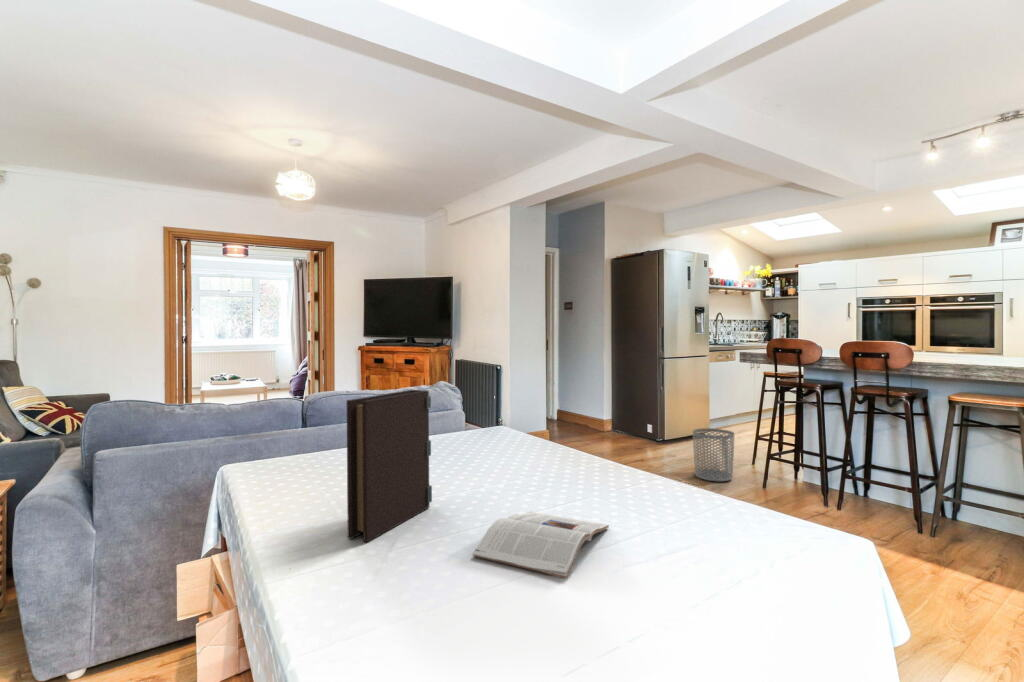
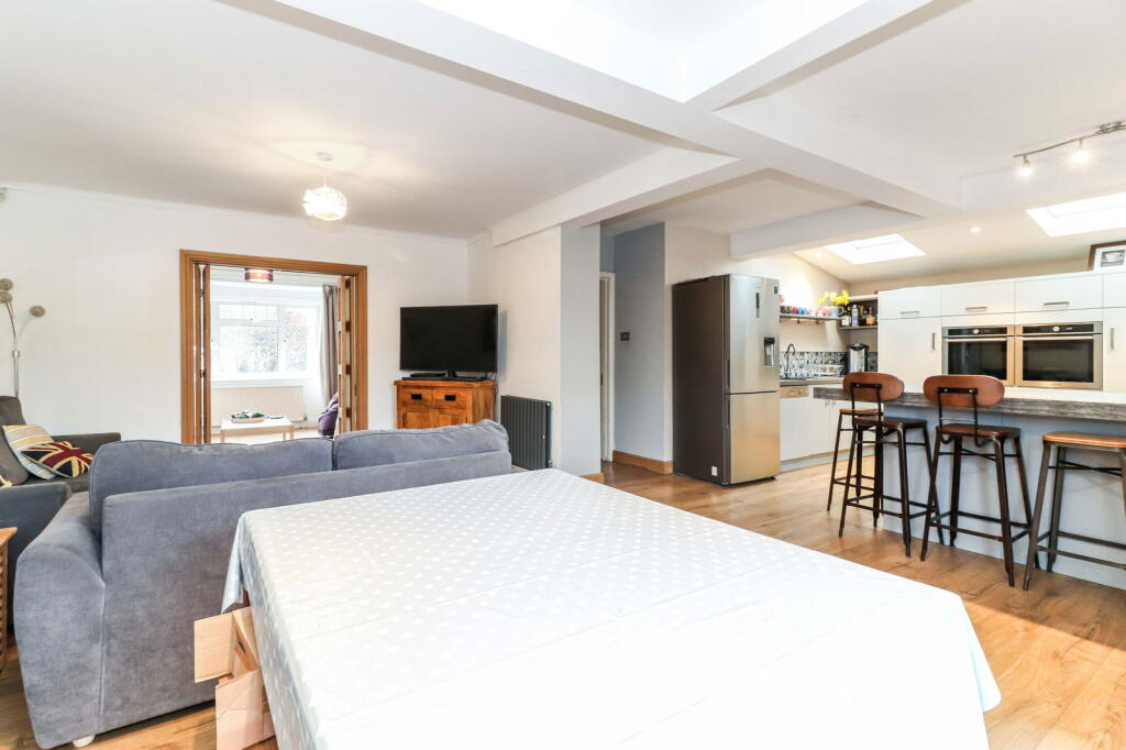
- waste bin (713, 454)
- magazine (545, 531)
- book (392, 458)
